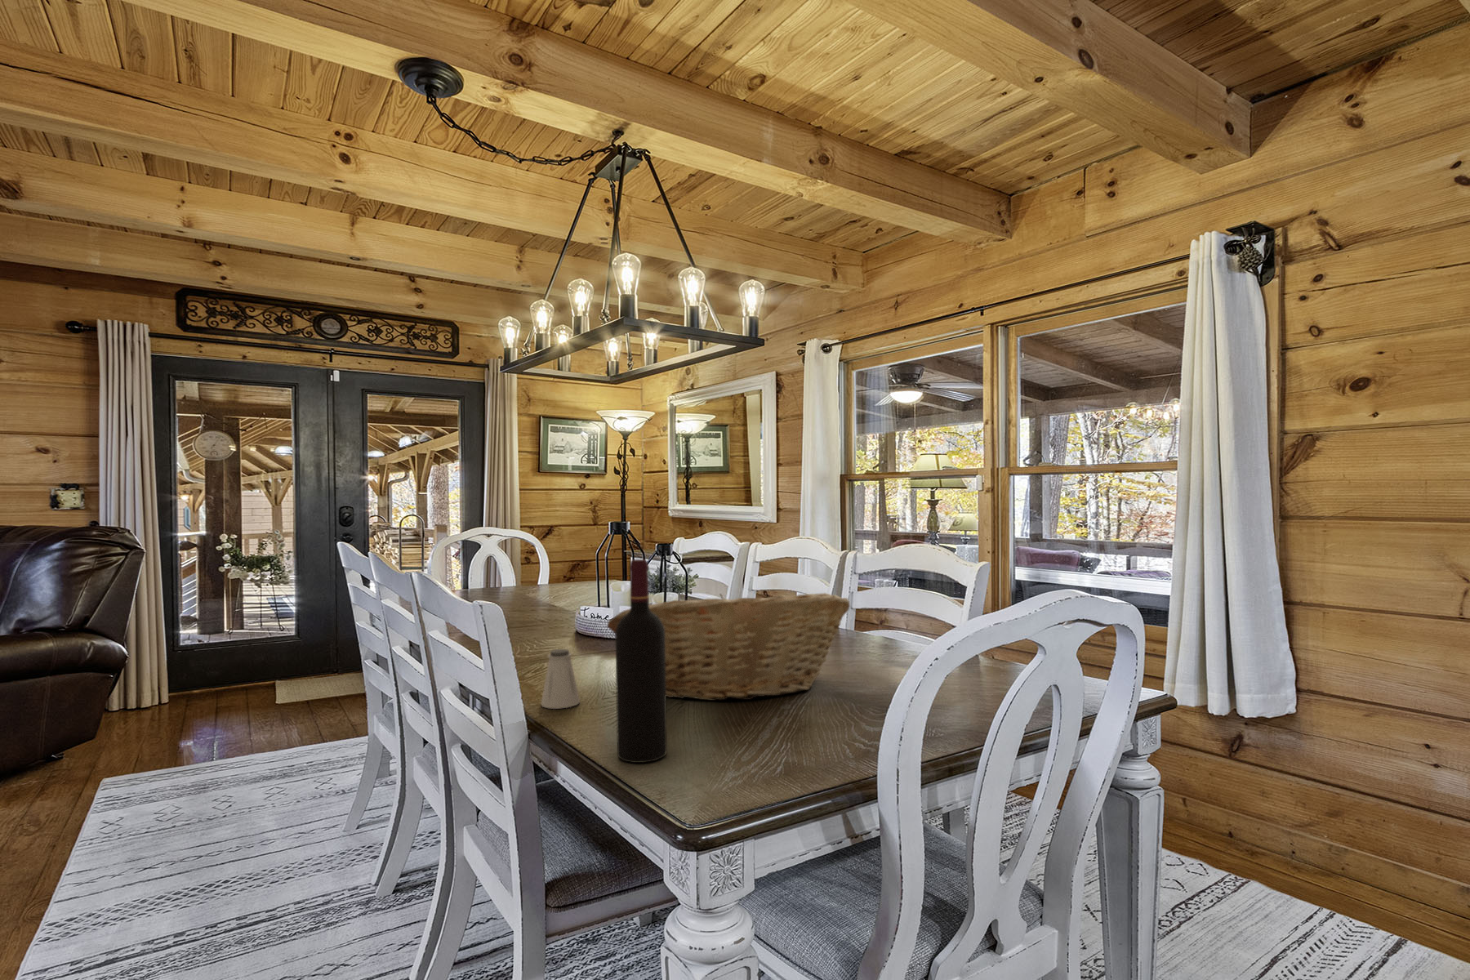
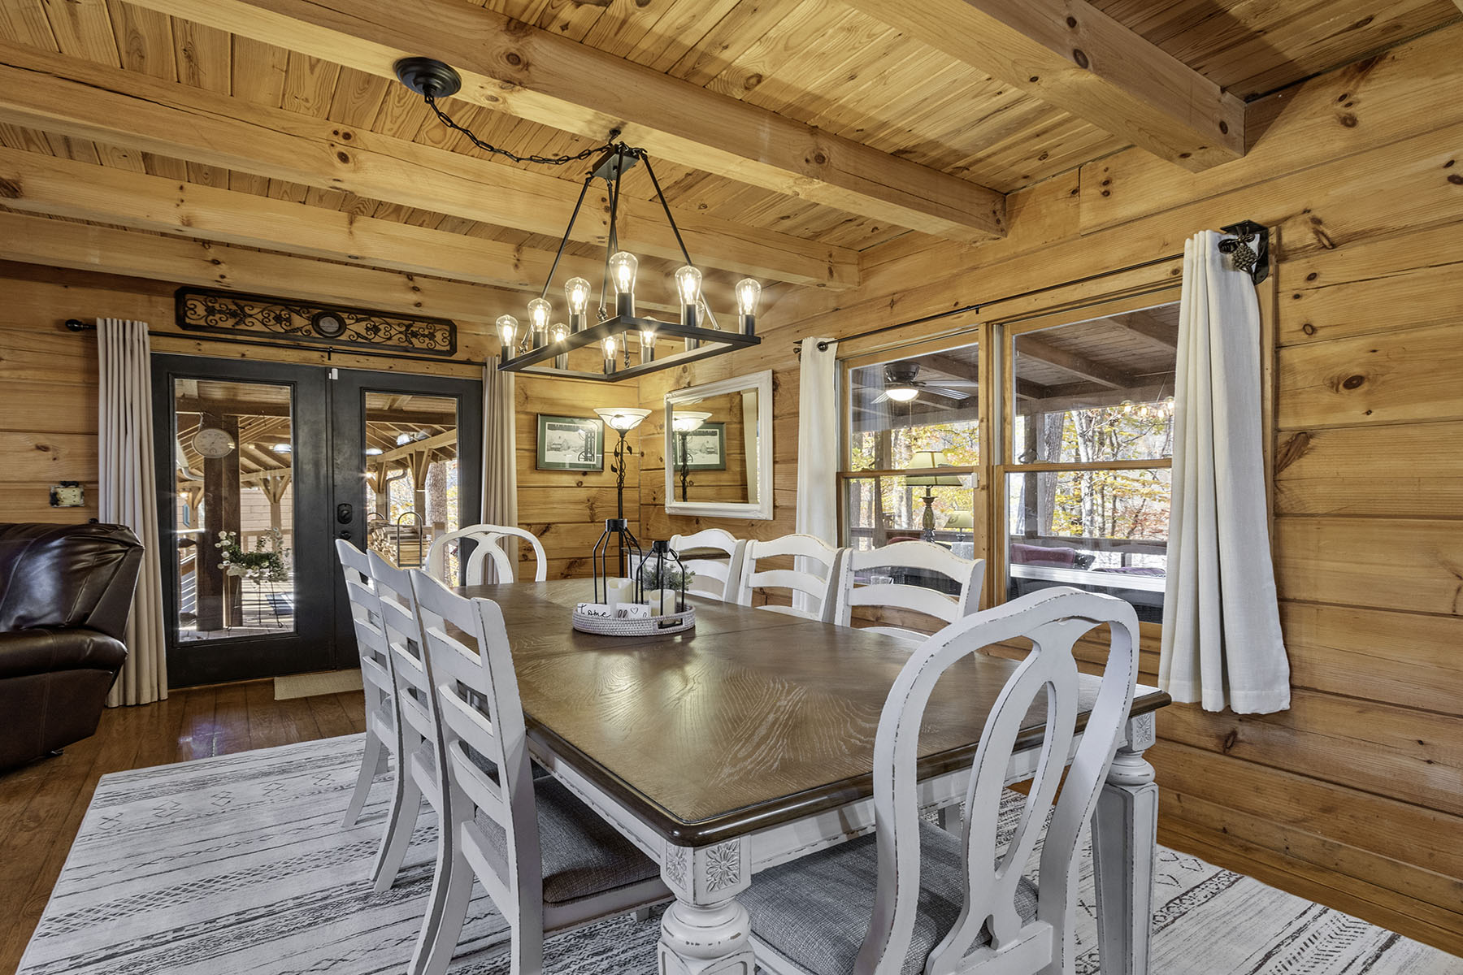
- fruit basket (731, 635)
- wine bottle (640, 656)
- saltshaker (559, 676)
